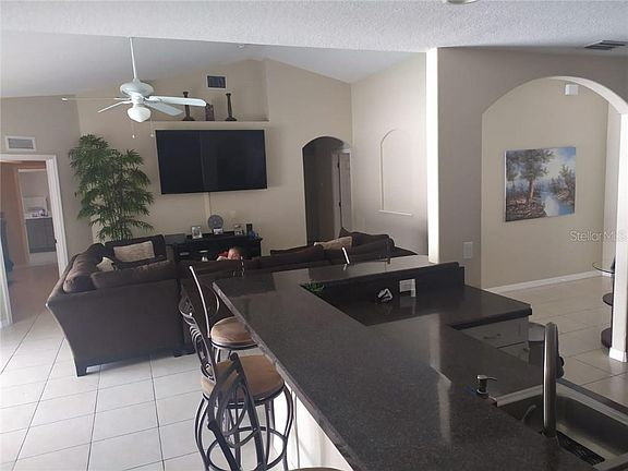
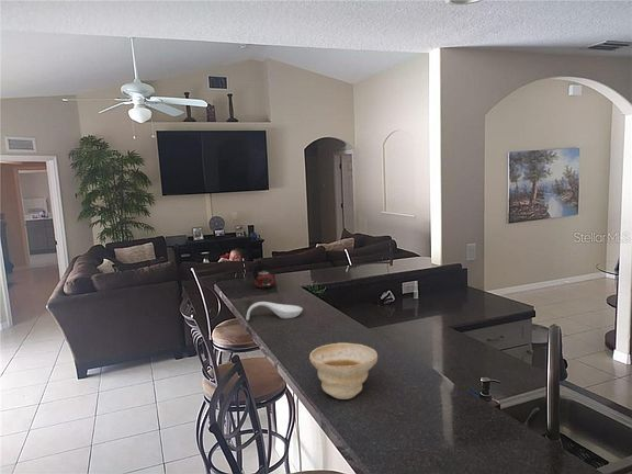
+ bowl (343, 372)
+ kettle (263, 275)
+ spoon rest (274, 309)
